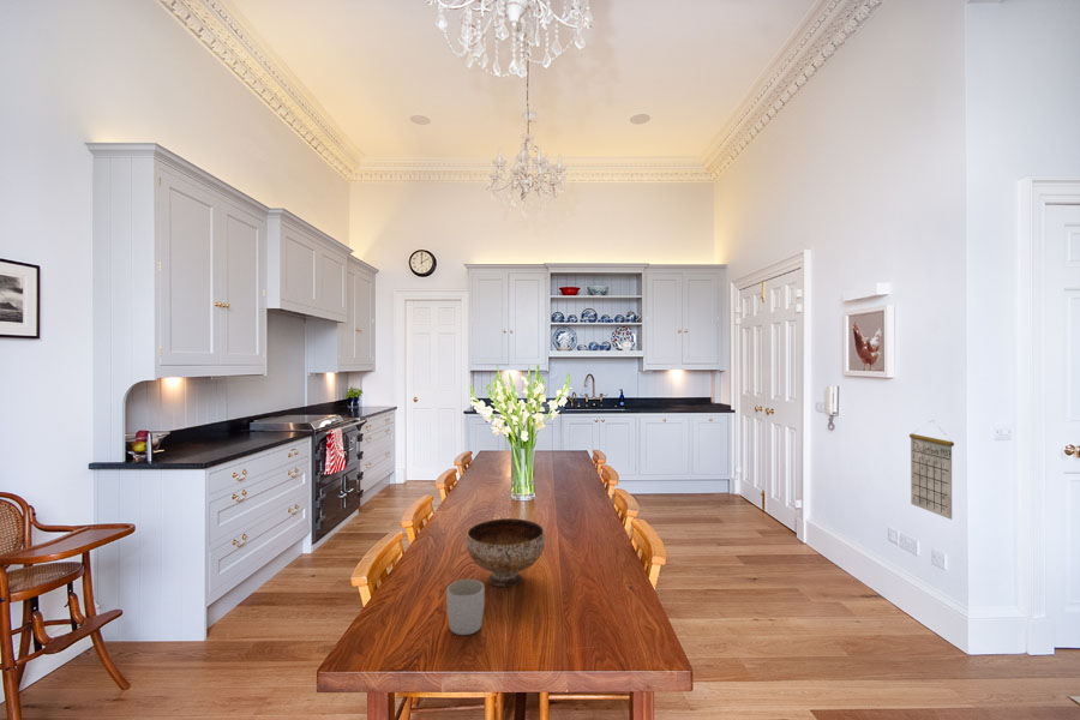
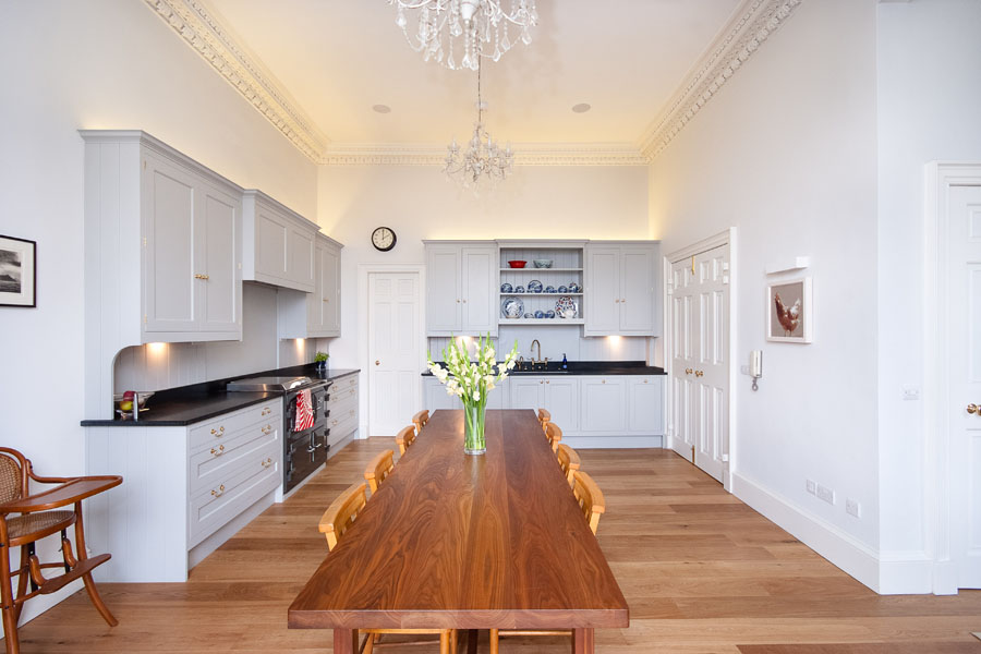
- bowl (505, 554)
- mug (467, 602)
- calendar (930, 466)
